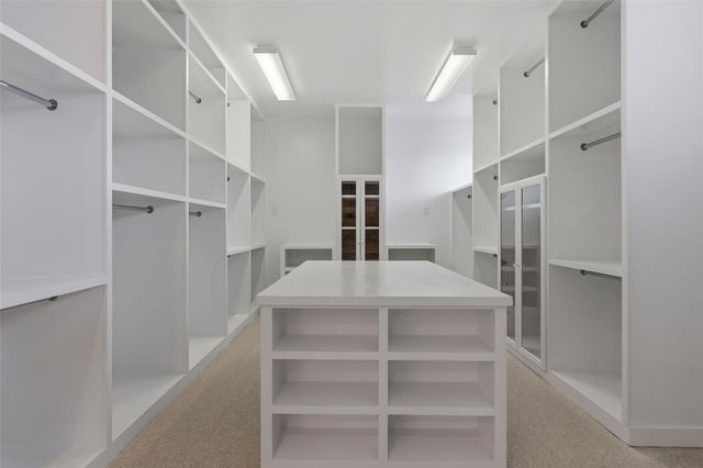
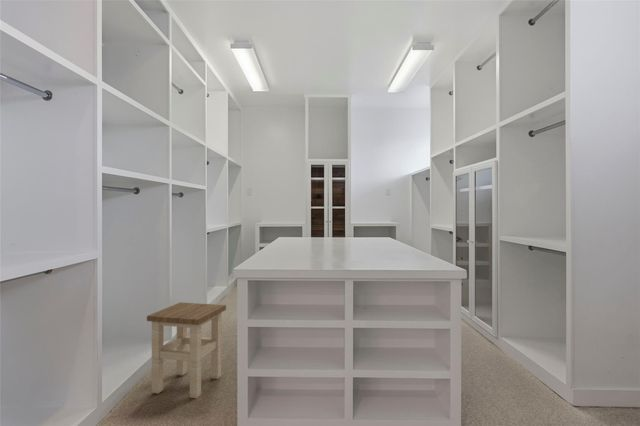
+ stool (190, 347)
